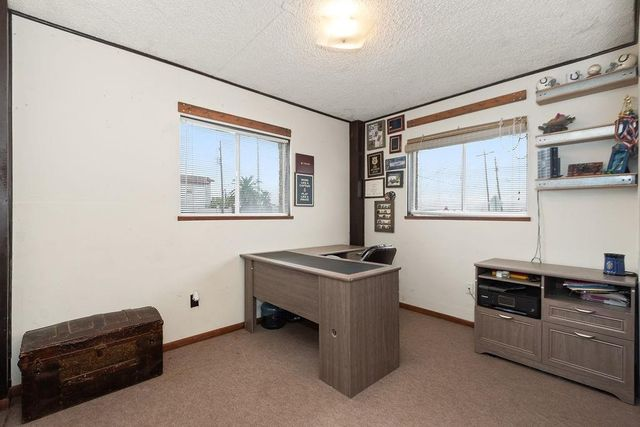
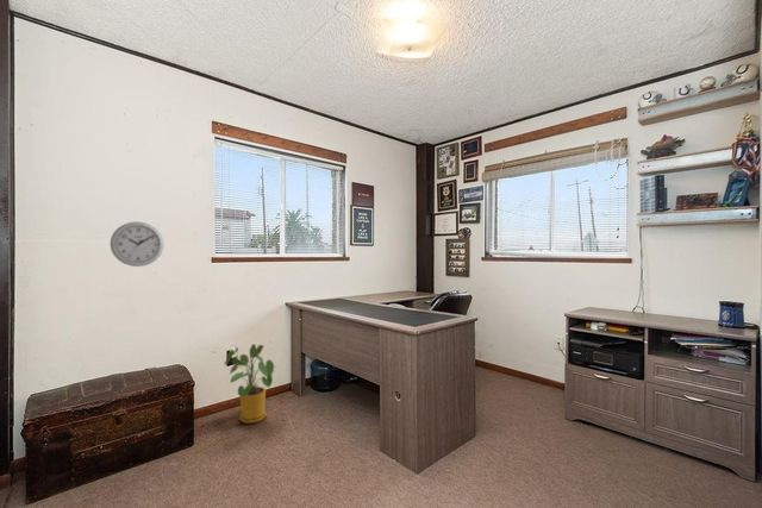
+ house plant (249, 384)
+ wall clock (138, 244)
